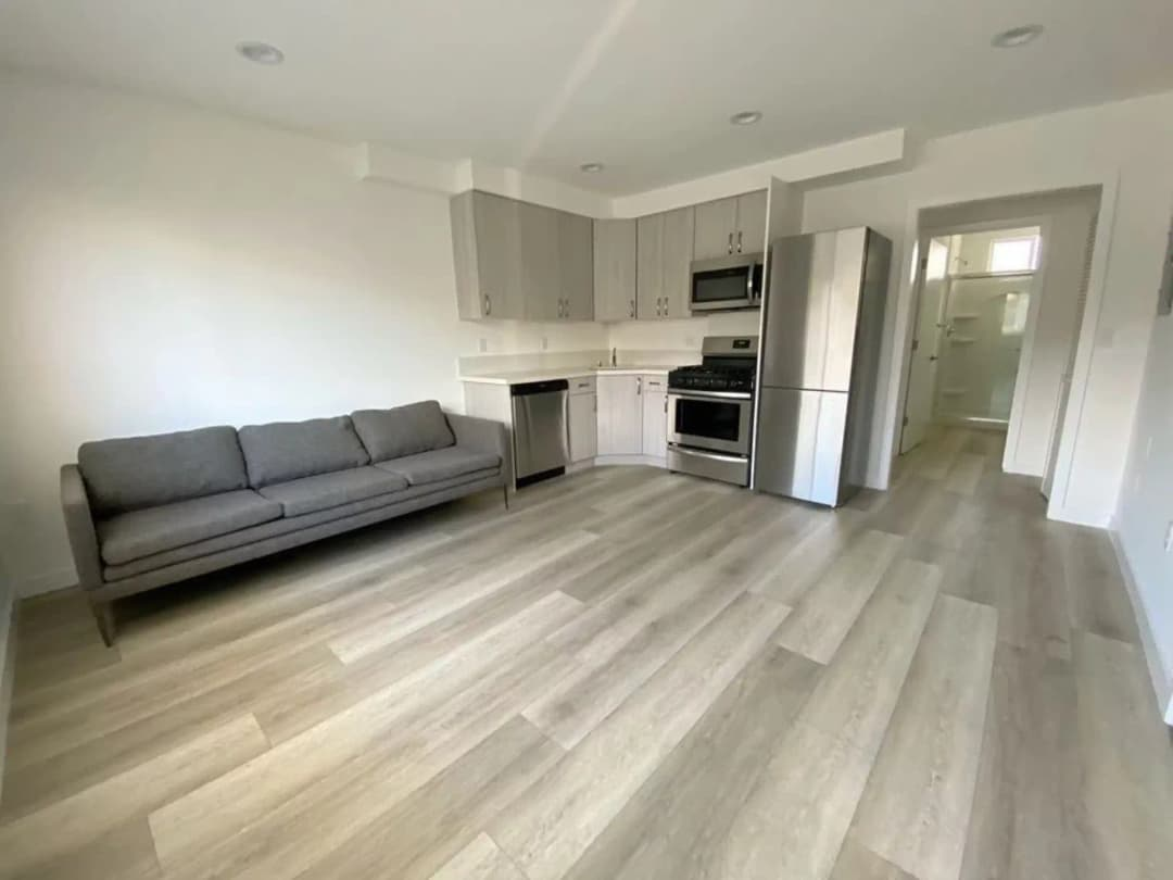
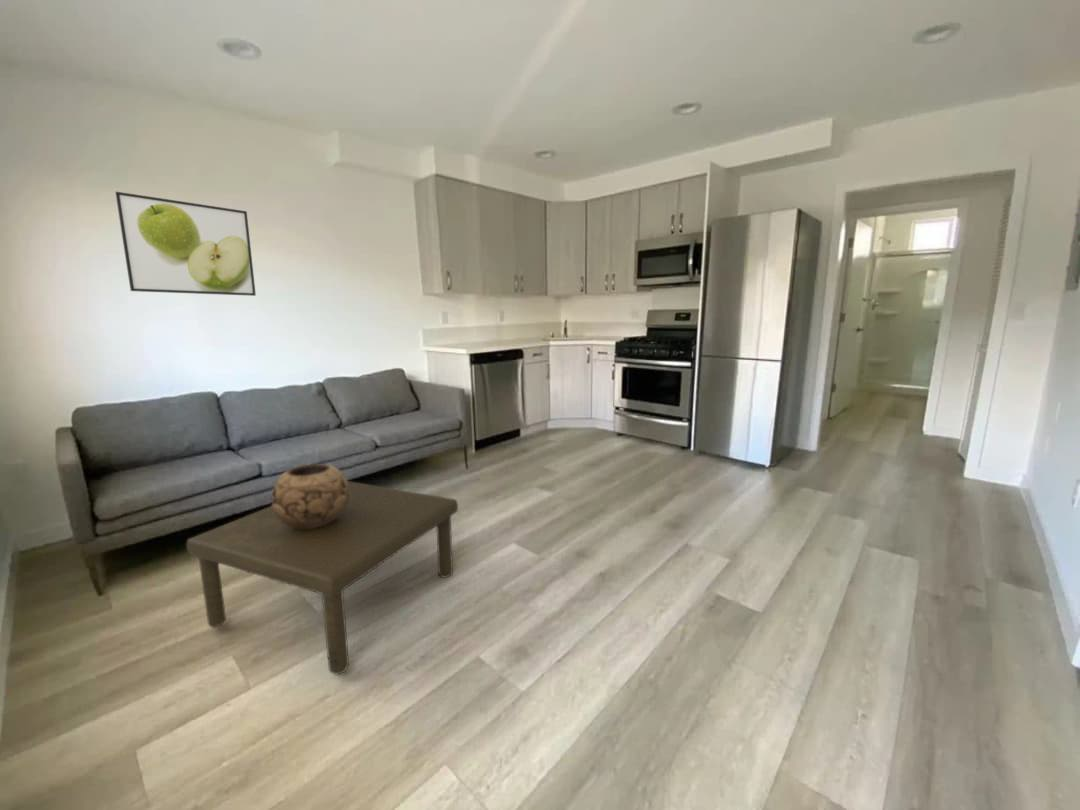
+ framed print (192, 248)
+ coffee table (339, 558)
+ decorative bowl (311, 495)
